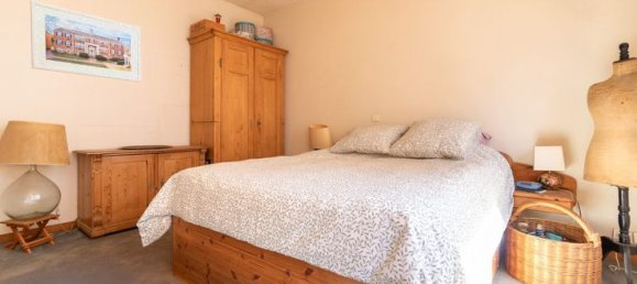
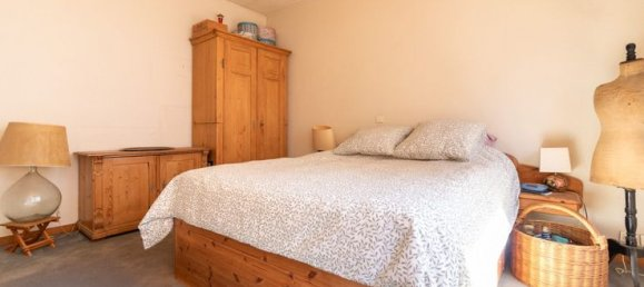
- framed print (91, 45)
